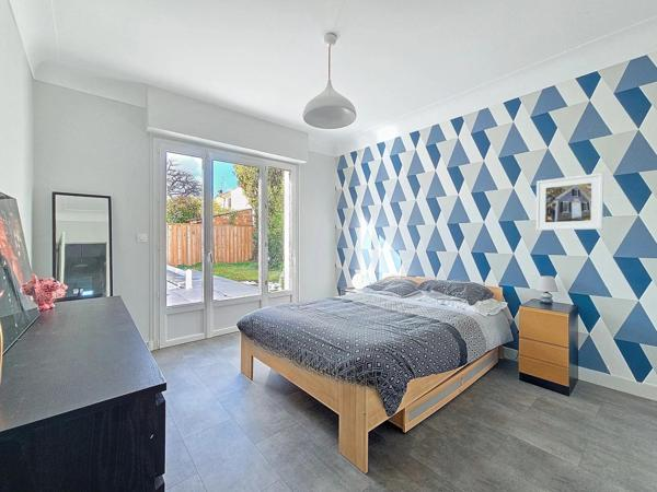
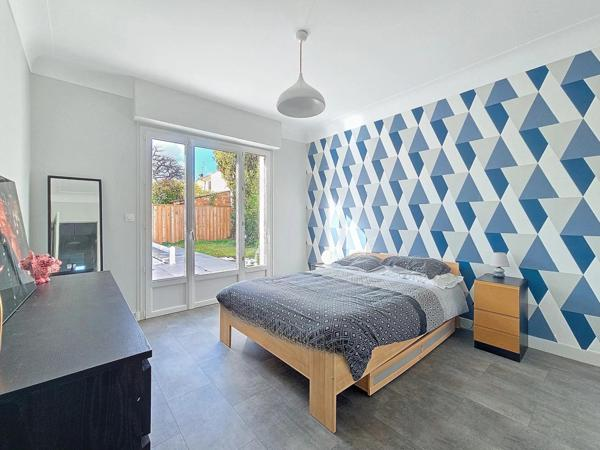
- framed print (567, 203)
